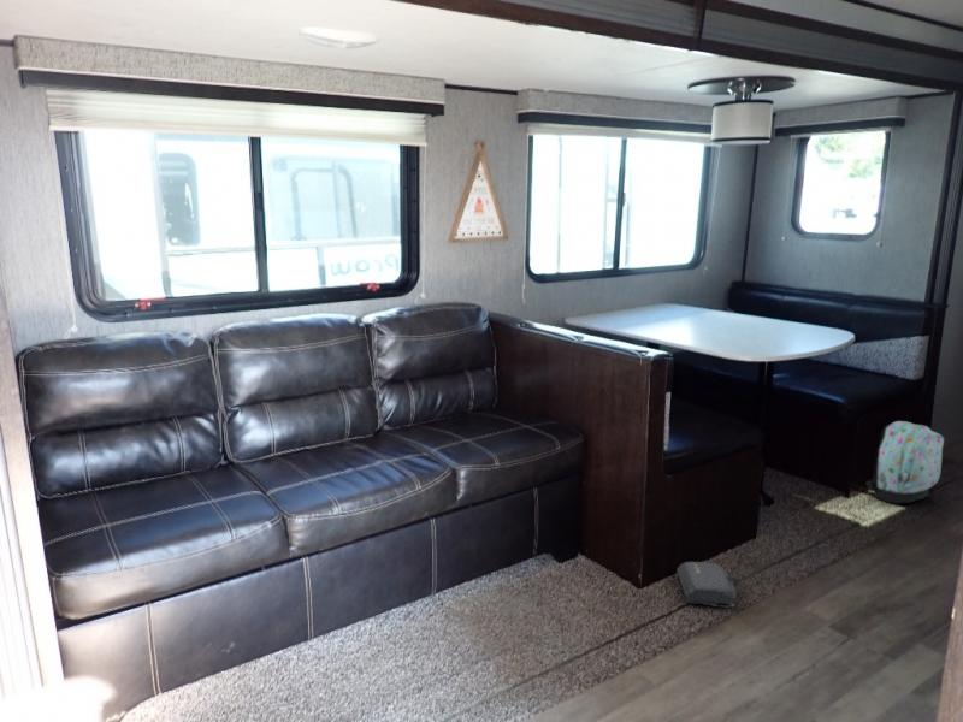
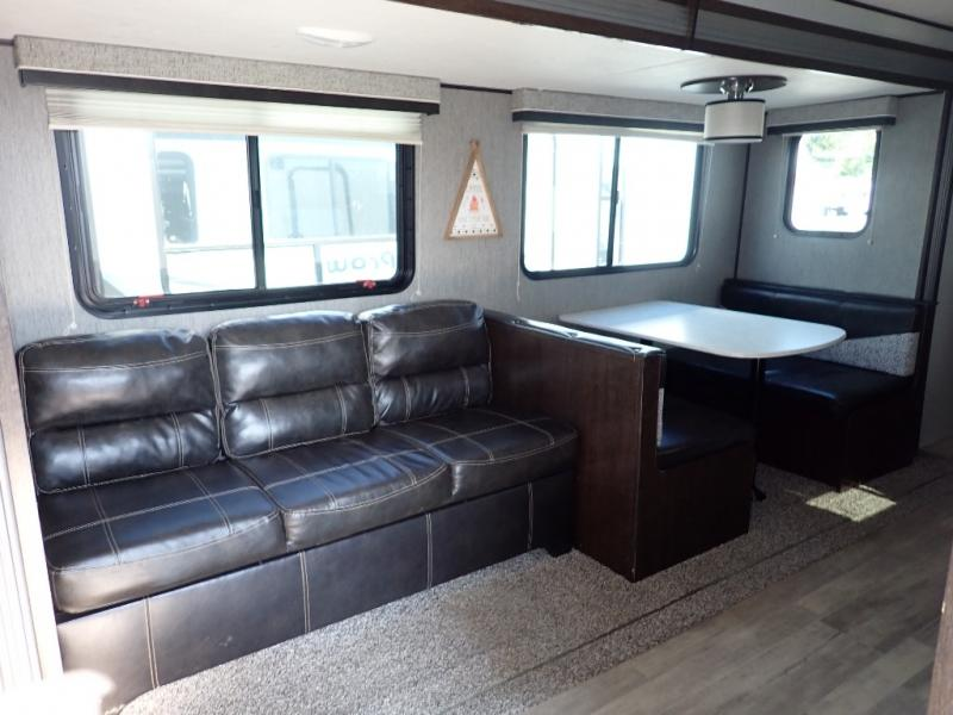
- backpack (908, 460)
- bag (705, 581)
